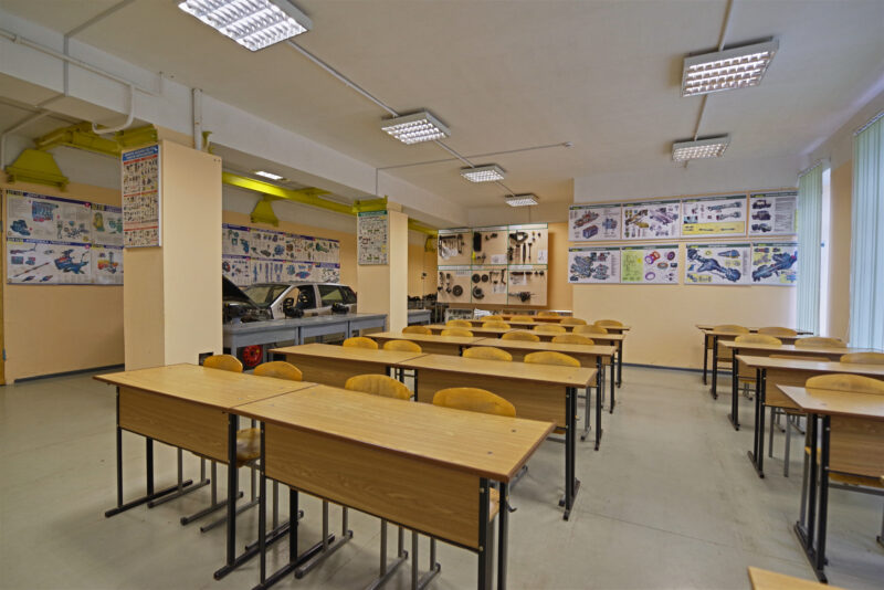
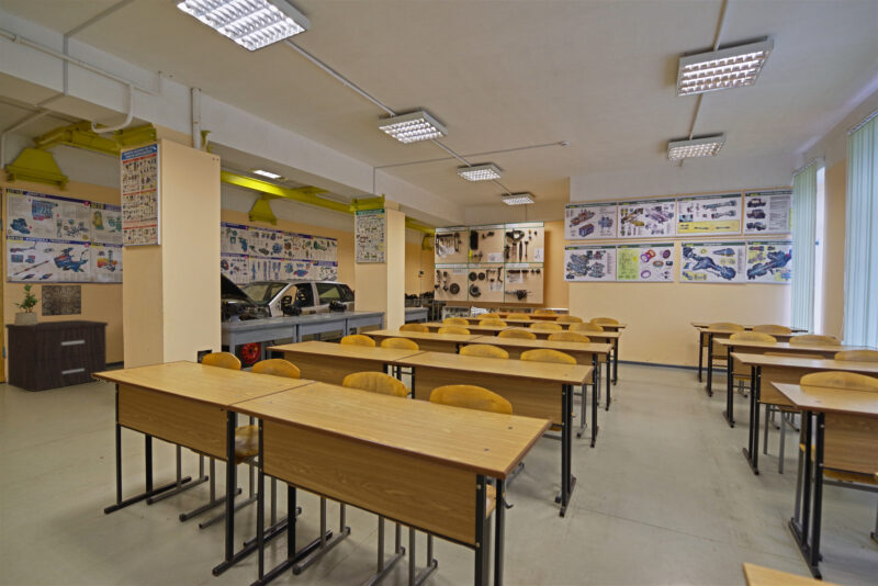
+ nightstand (58, 352)
+ wall art (61, 300)
+ potted plant (26, 304)
